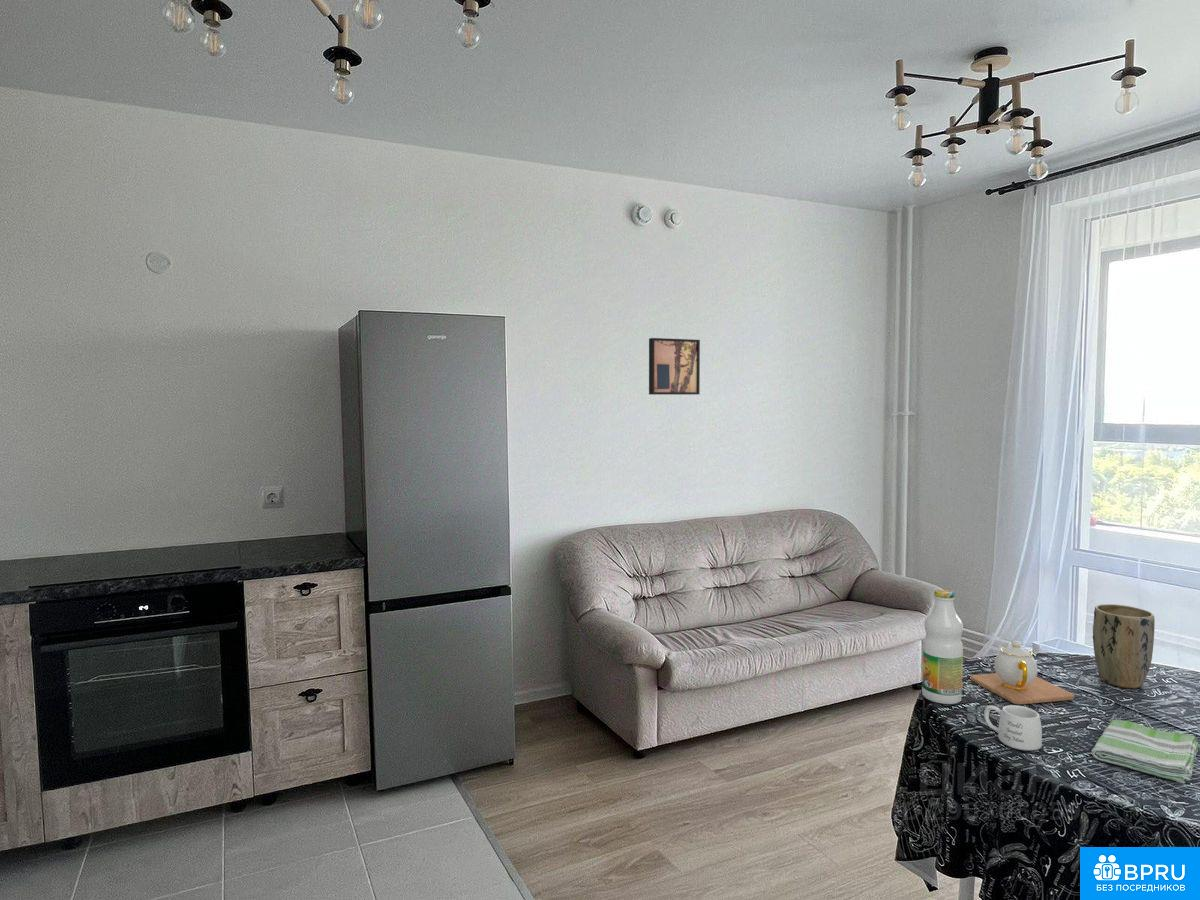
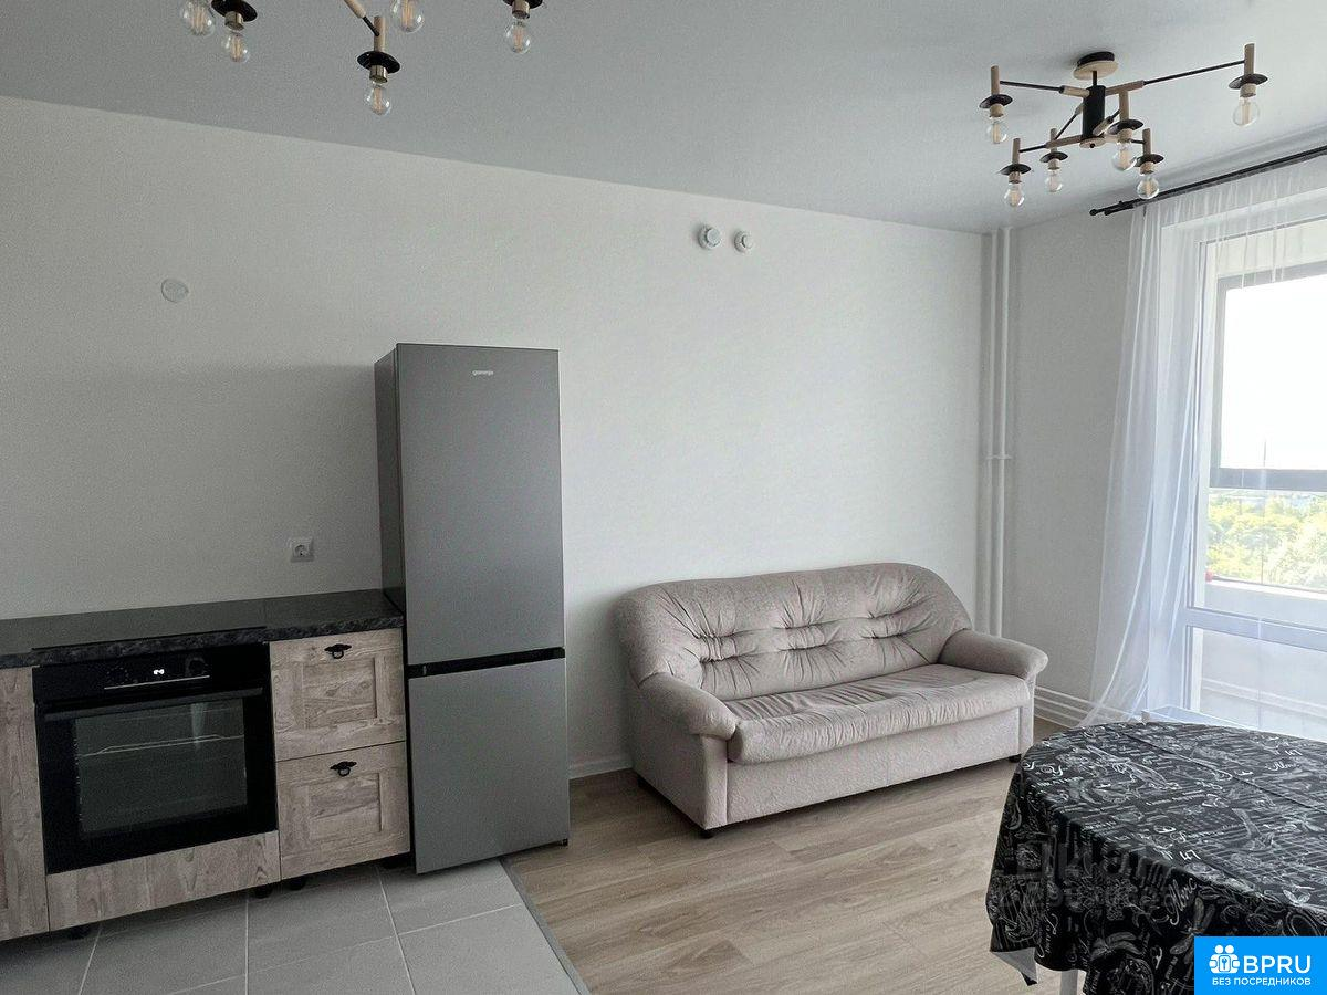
- bottle (943, 644)
- plant pot (1122, 646)
- dish towel (1145, 745)
- mug (1012, 725)
- wall art (674, 366)
- teapot (1021, 664)
